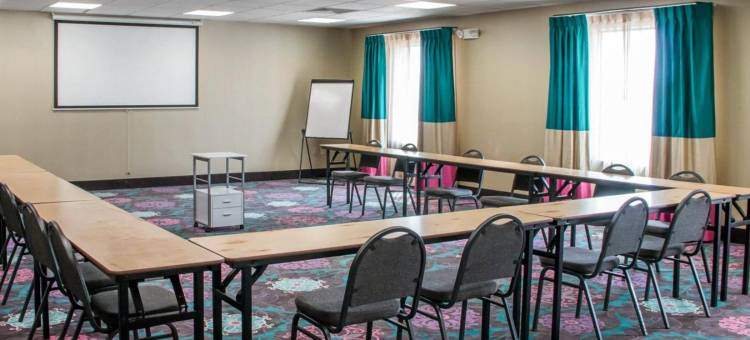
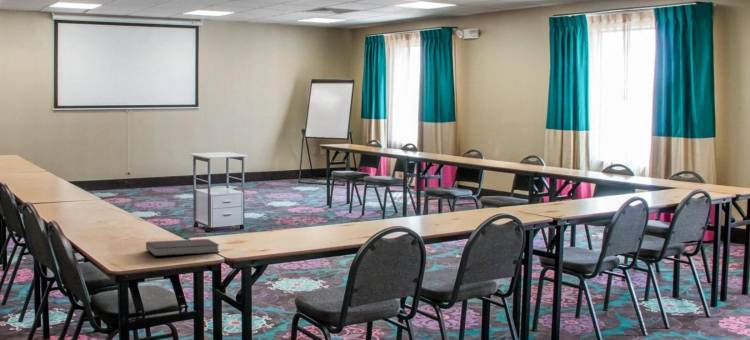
+ notebook (182, 247)
